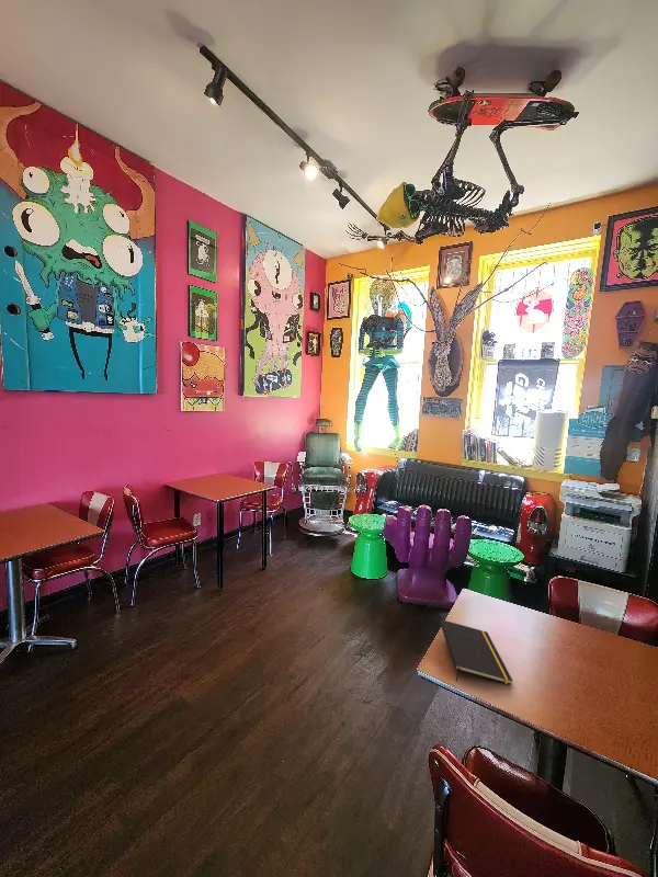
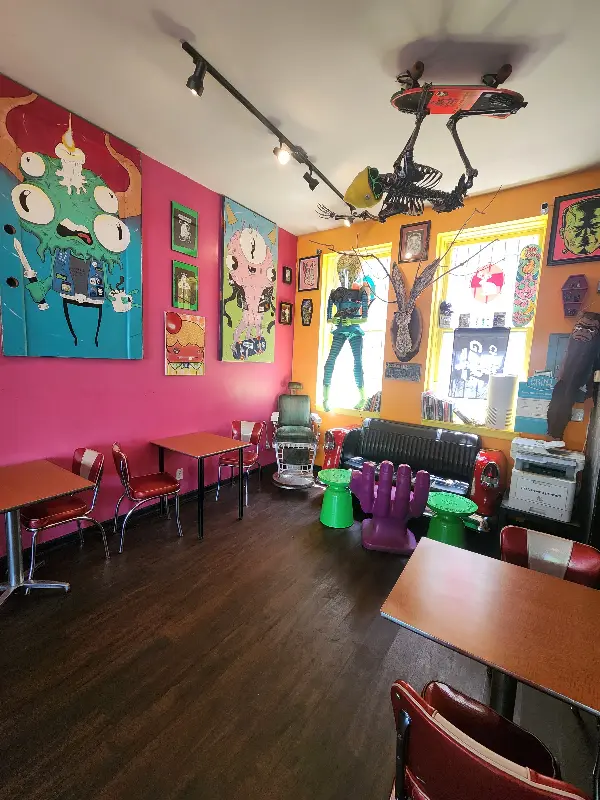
- notepad (473, 649)
